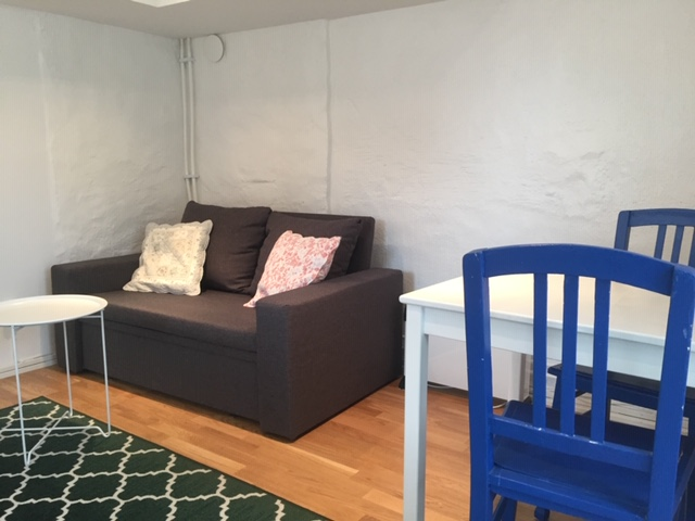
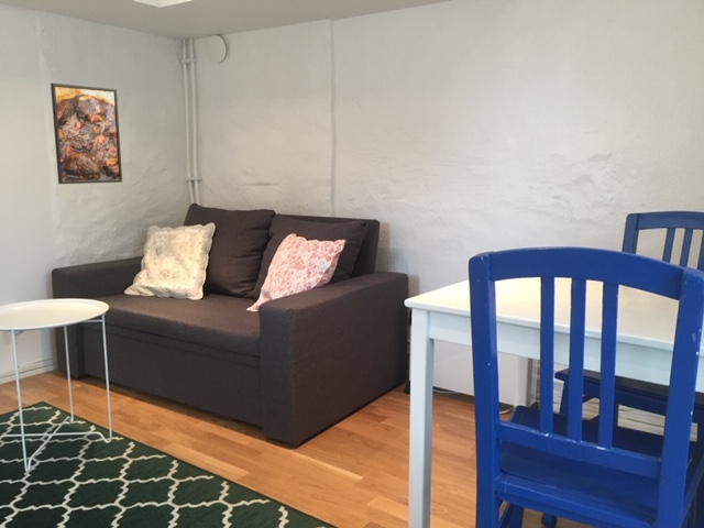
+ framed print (88, 135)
